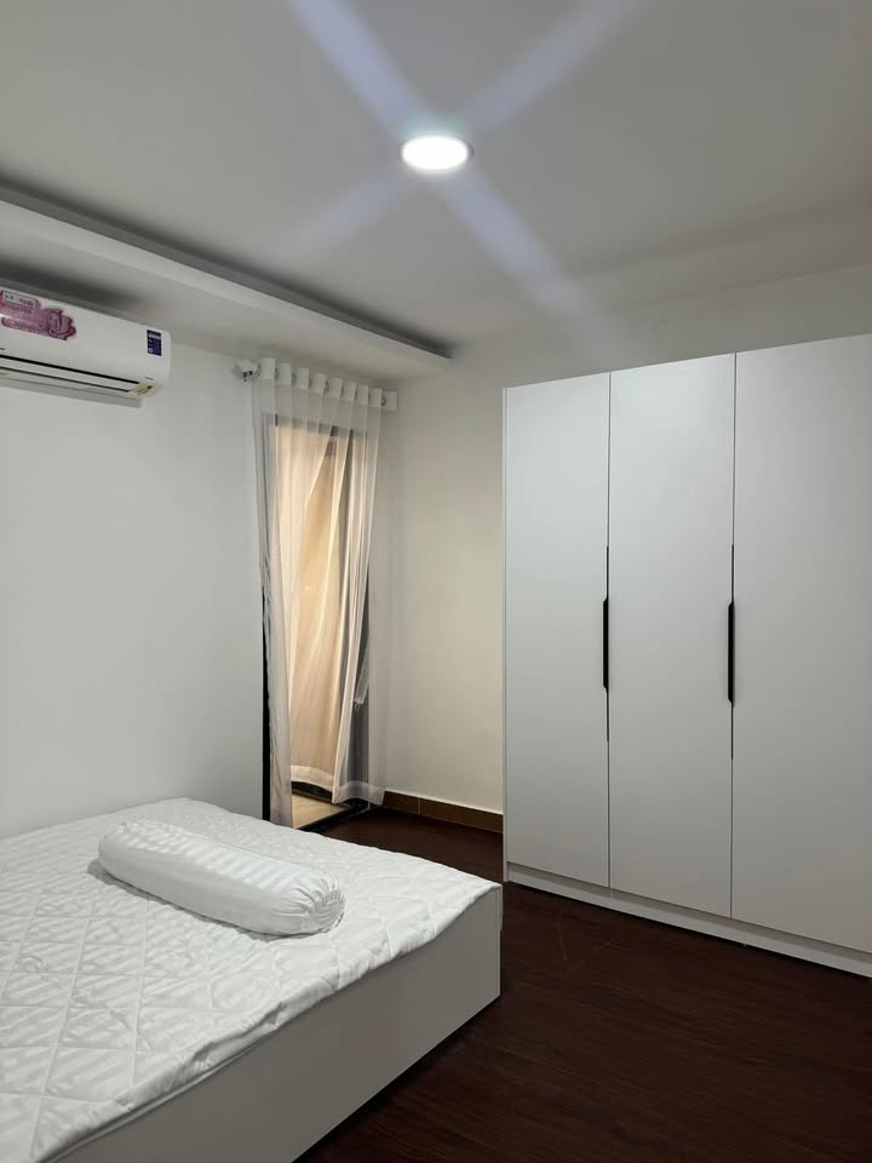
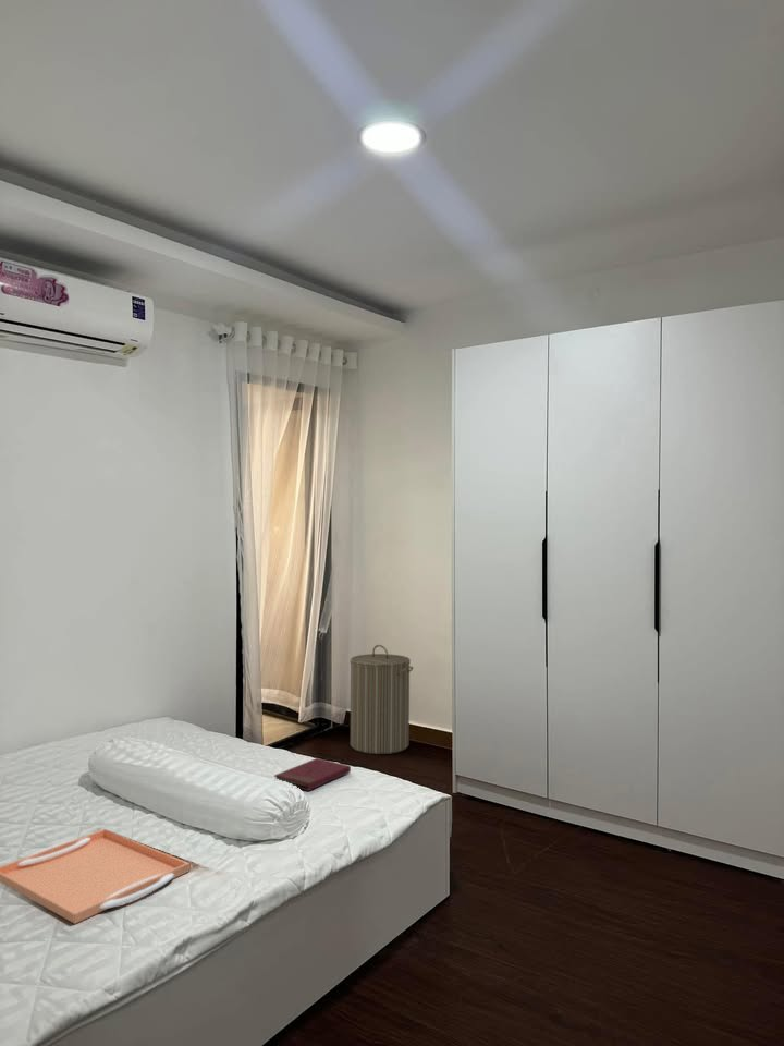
+ laundry hamper (380, 695)
+ serving tray (91, 869)
+ book (313, 774)
